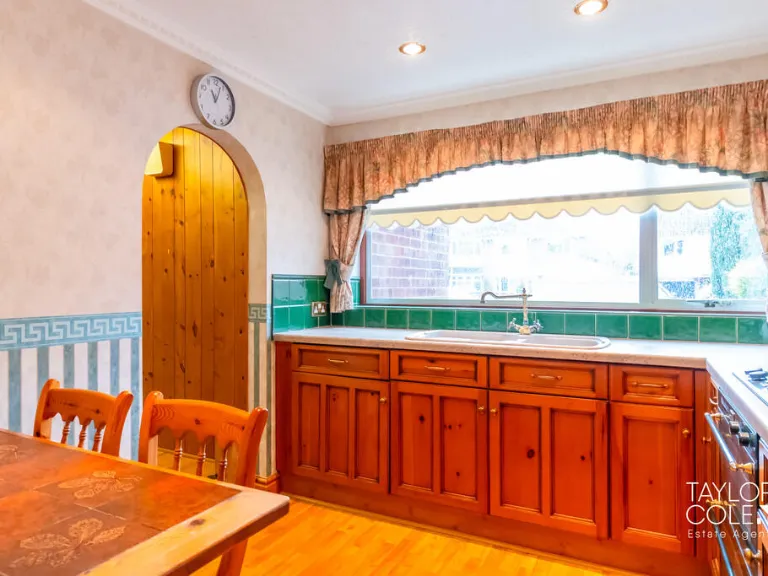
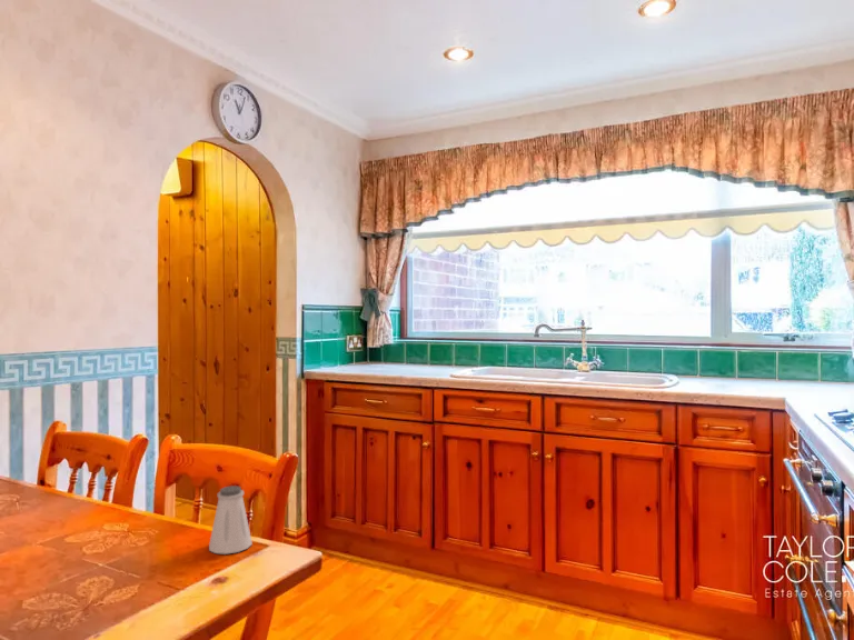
+ saltshaker (230, 517)
